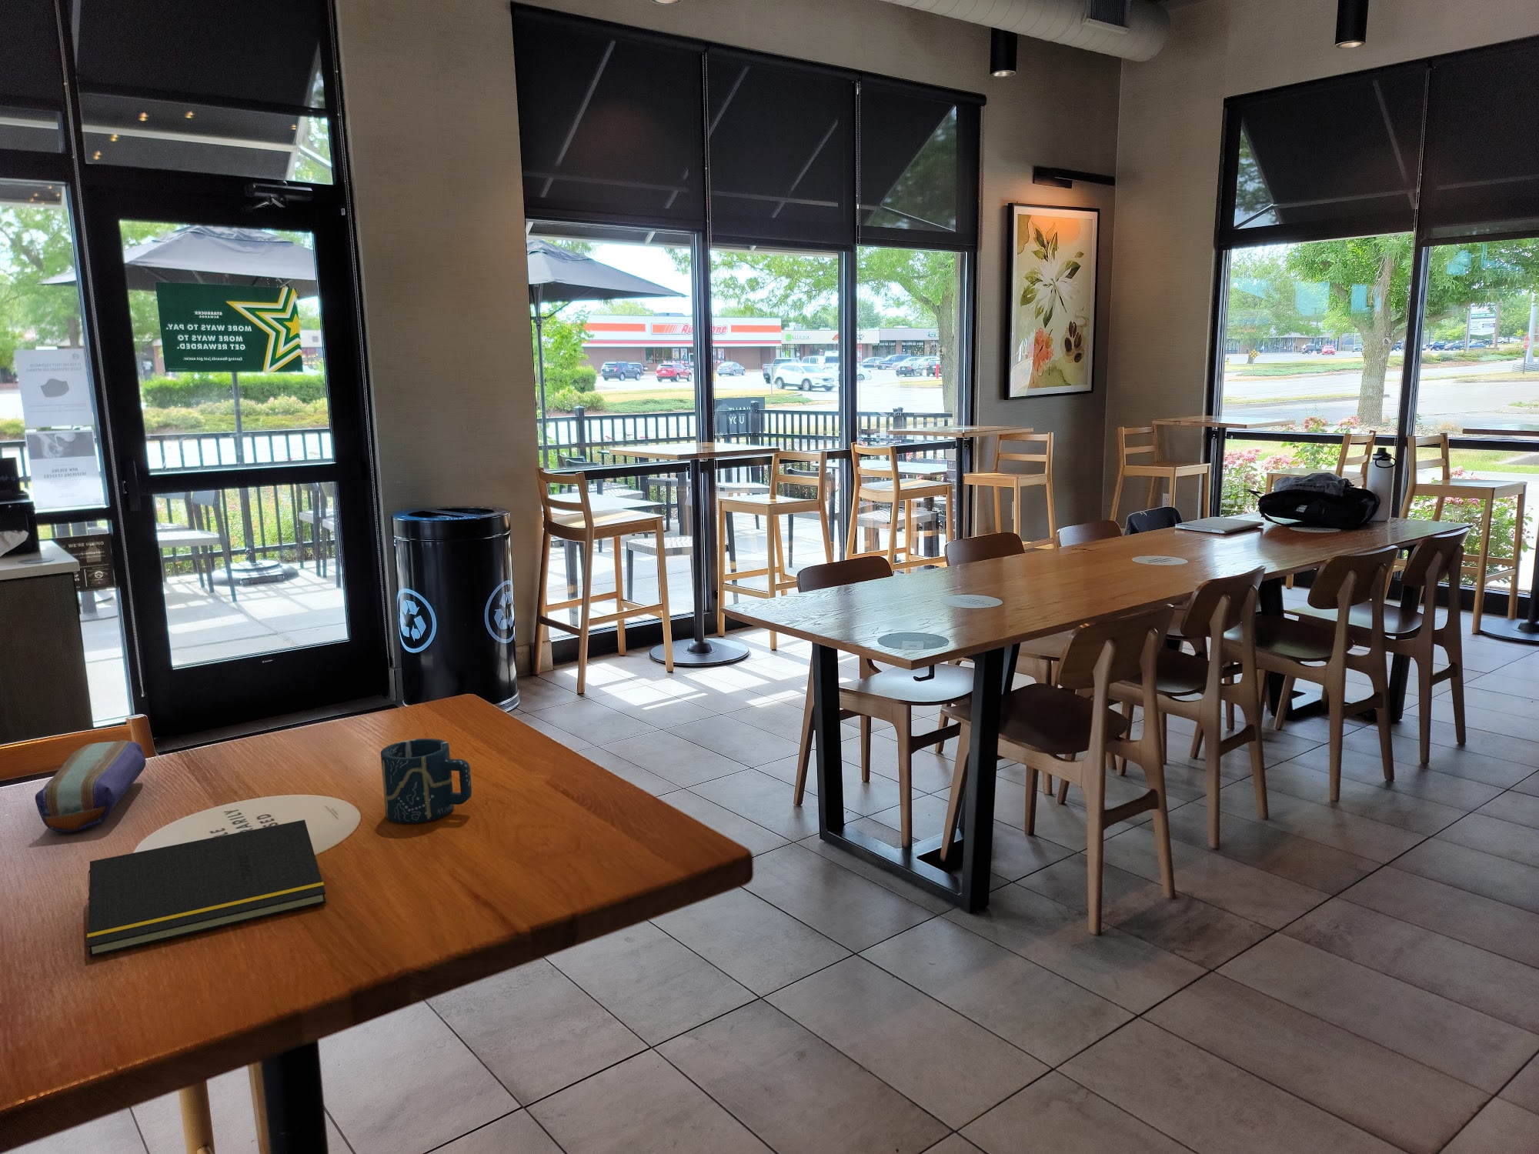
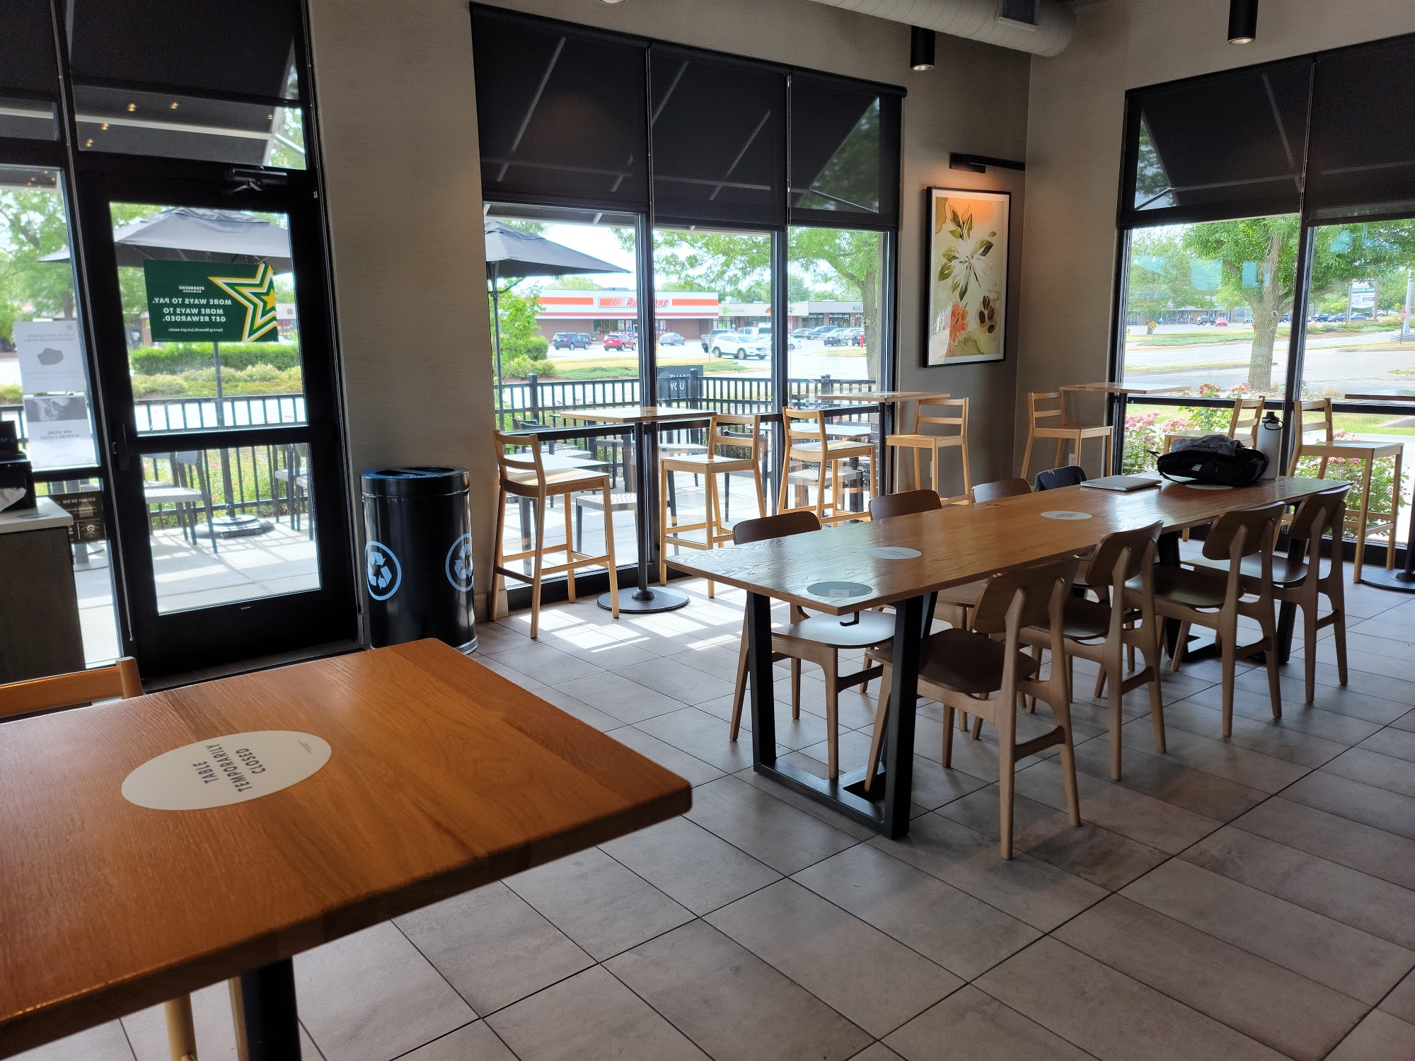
- notepad (207, 881)
- cup (428, 781)
- pencil case (96, 781)
